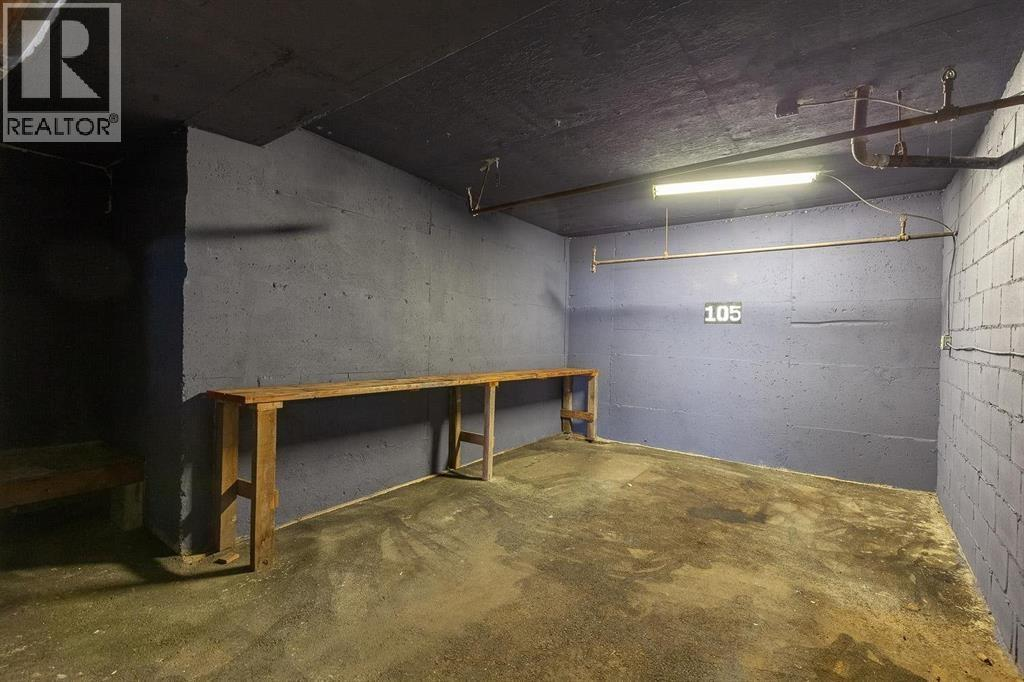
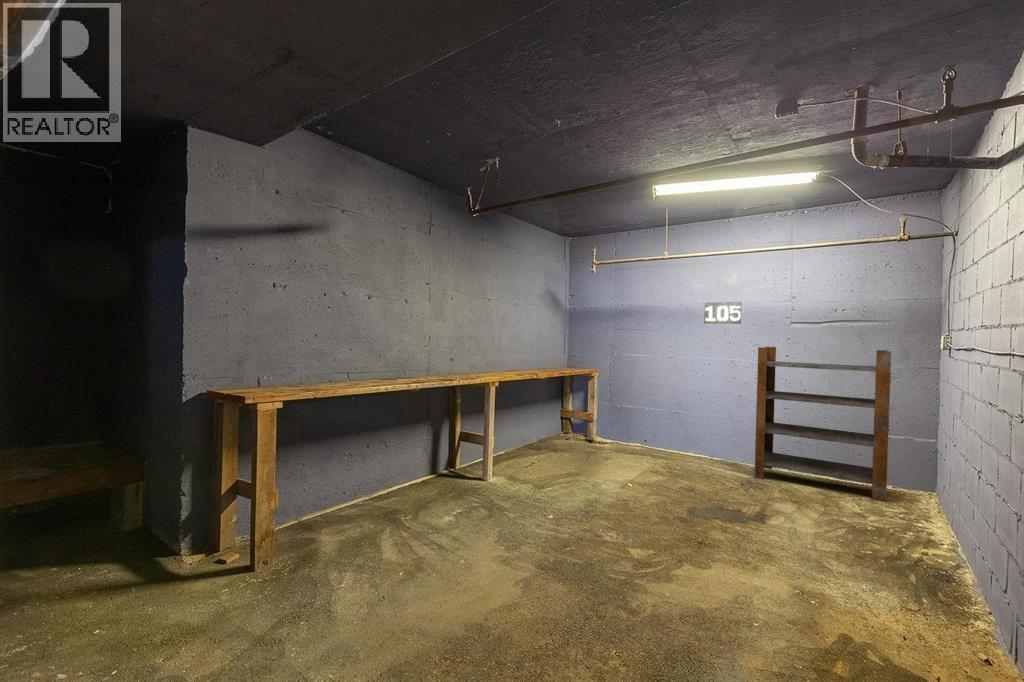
+ shelving unit (815, 427)
